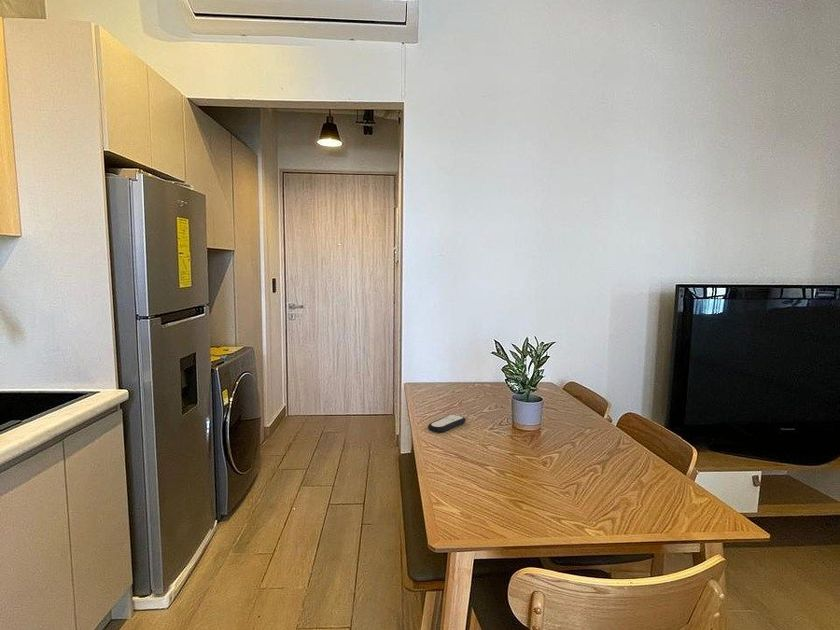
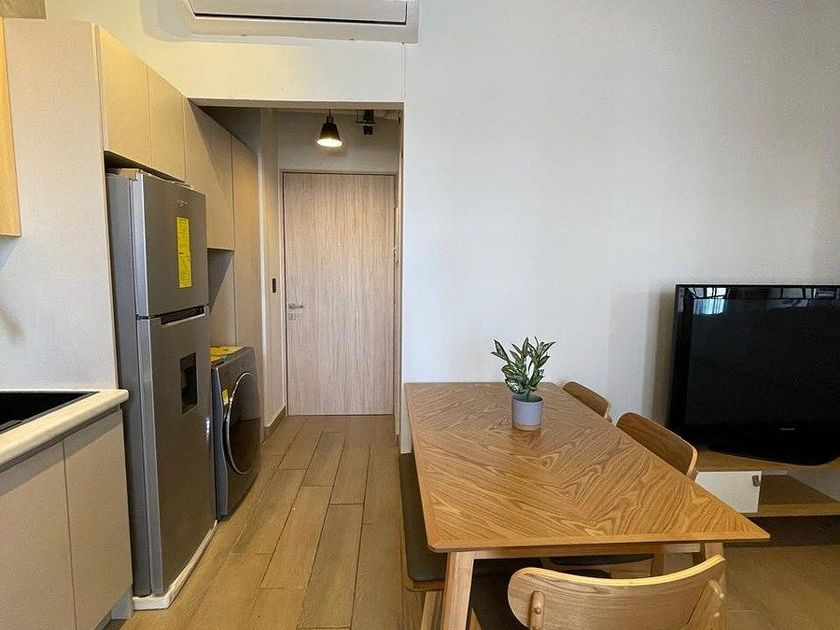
- remote control (446, 423)
